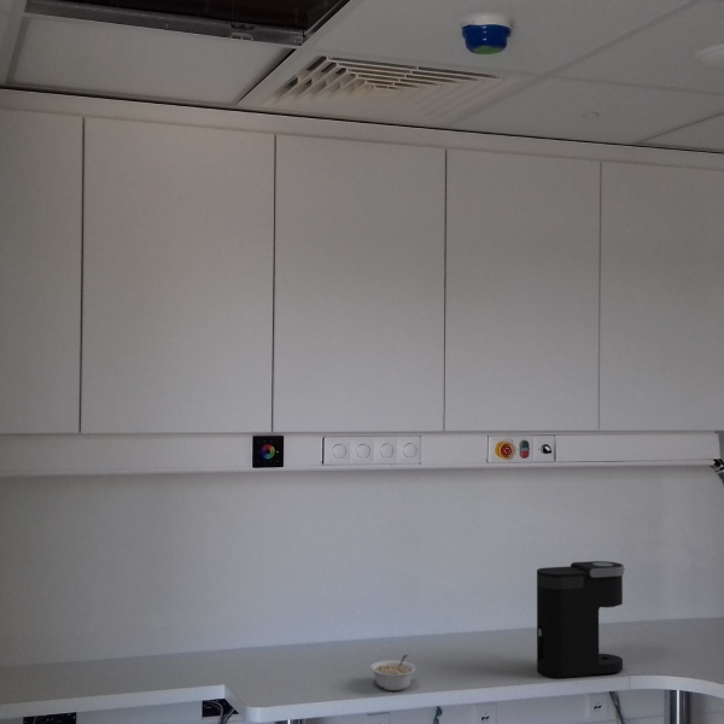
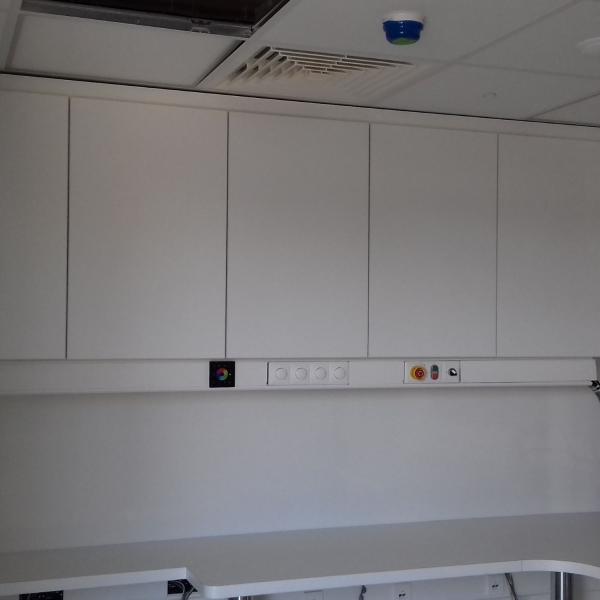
- coffee maker (580, 617)
- legume (392, 673)
